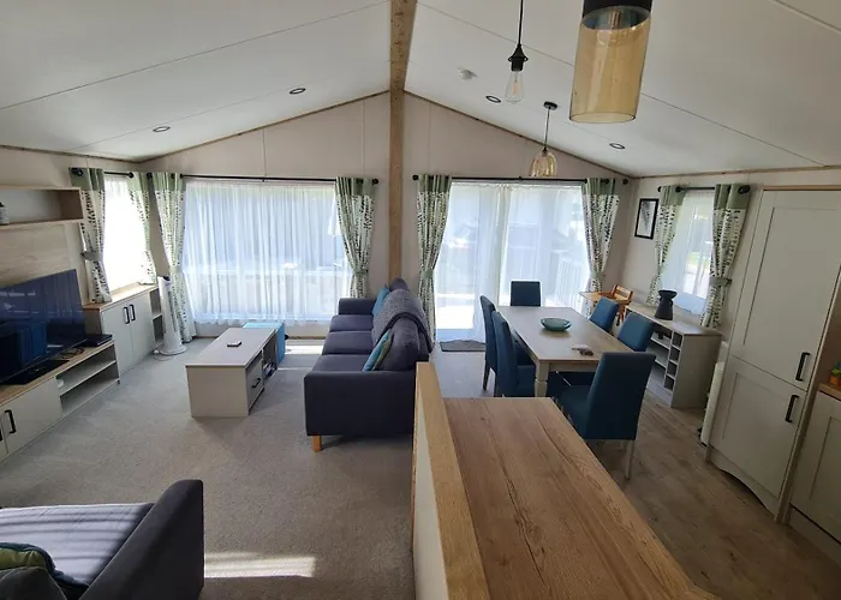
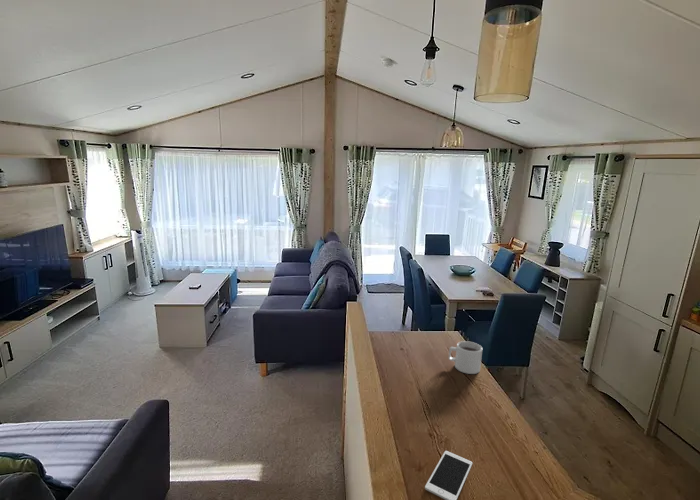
+ mug (465, 357)
+ cell phone (449, 474)
